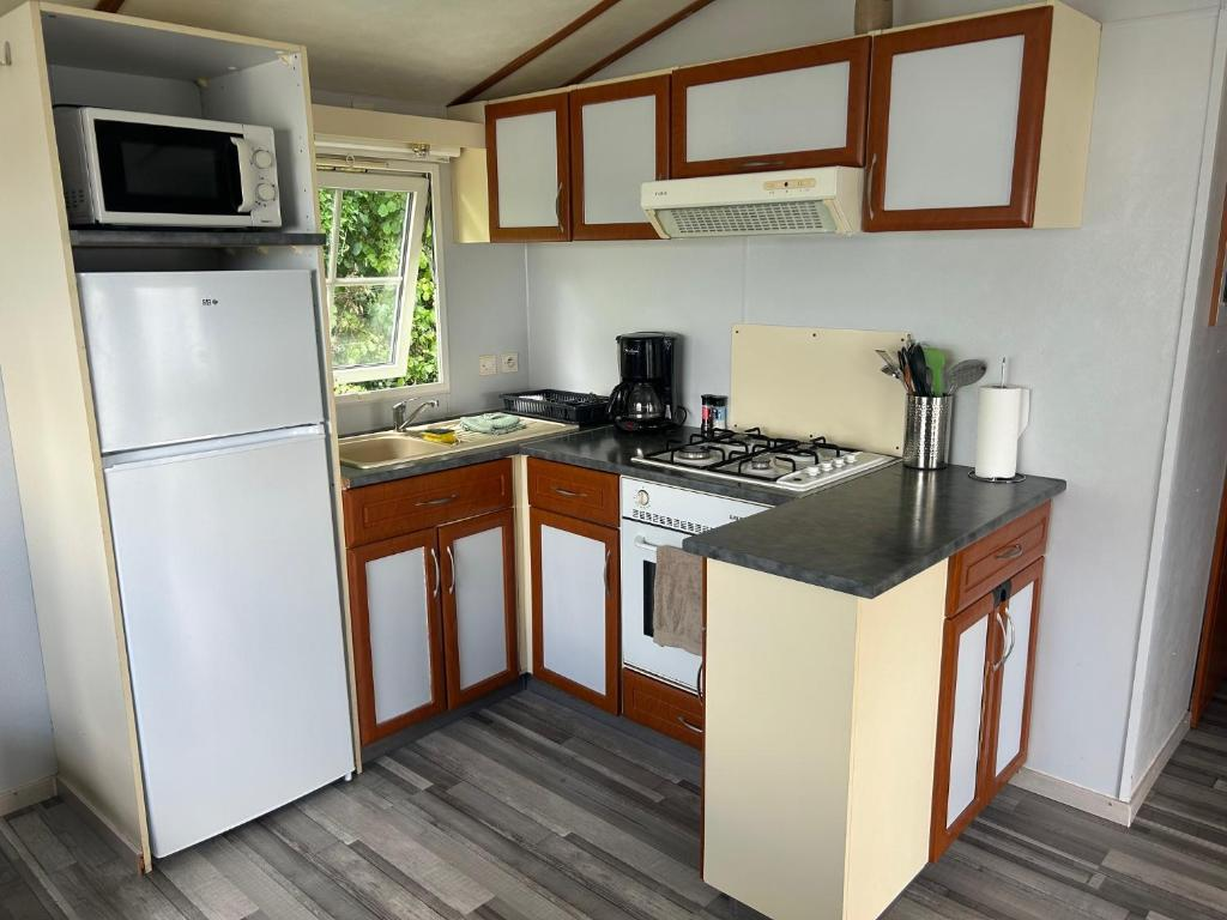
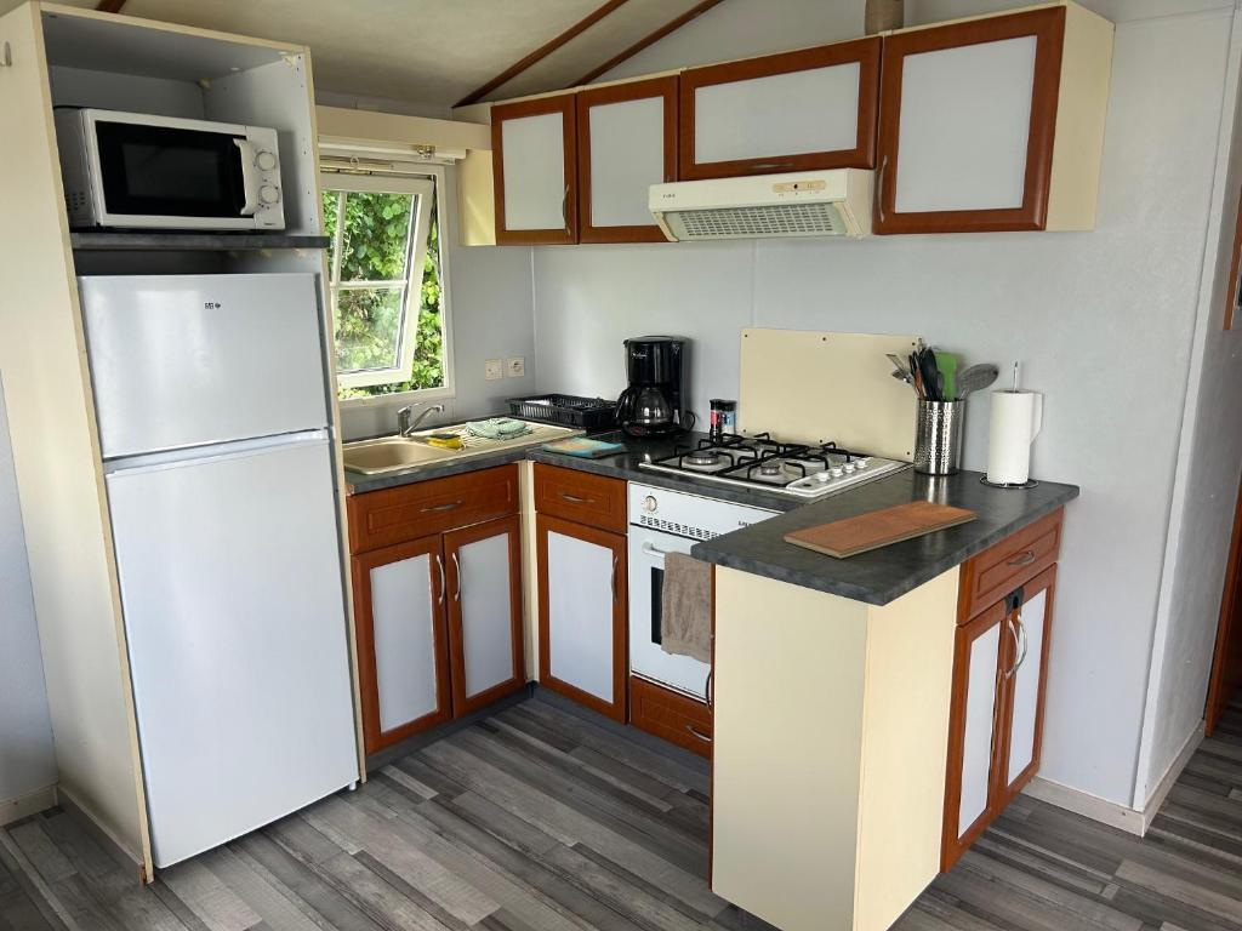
+ chopping board (883, 525)
+ dish towel (582, 446)
